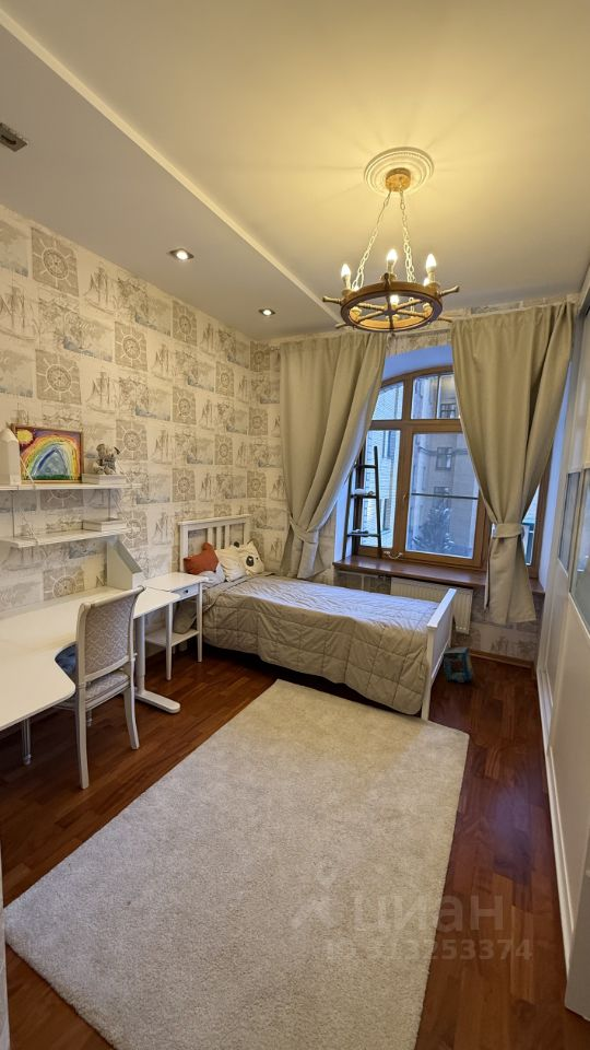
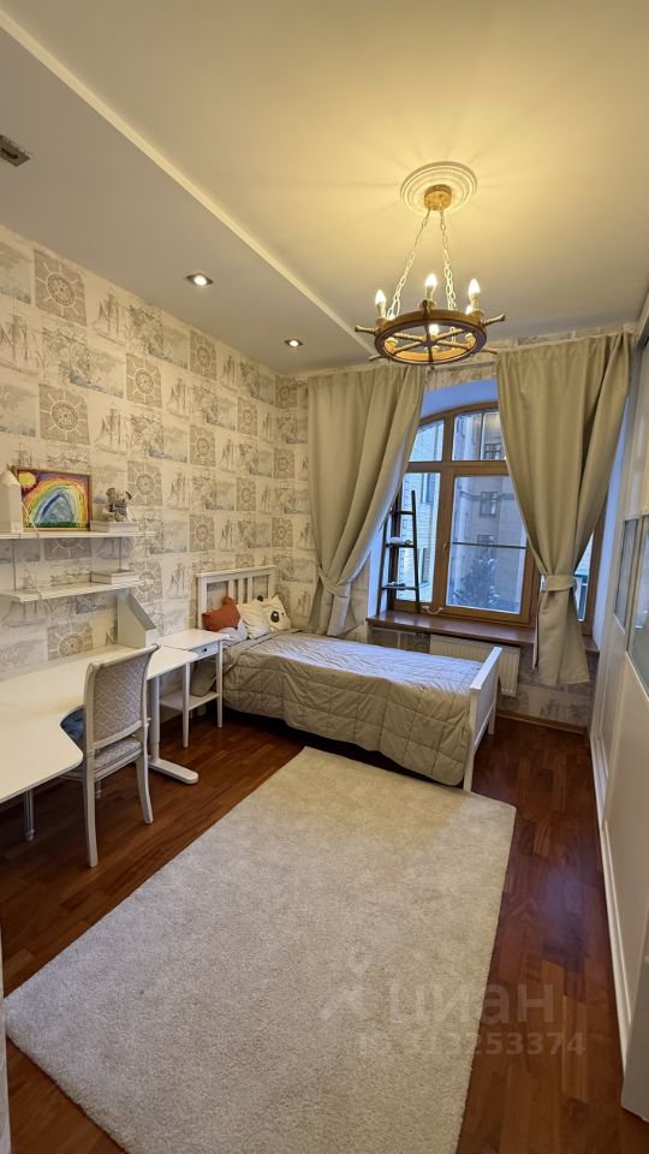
- toy box (457, 661)
